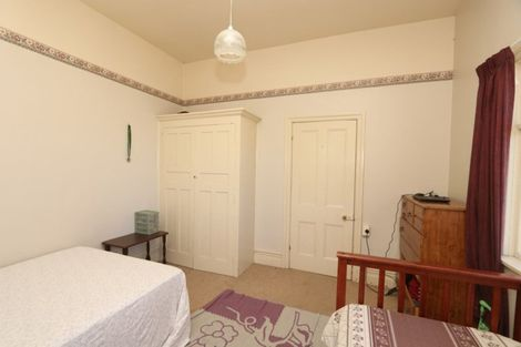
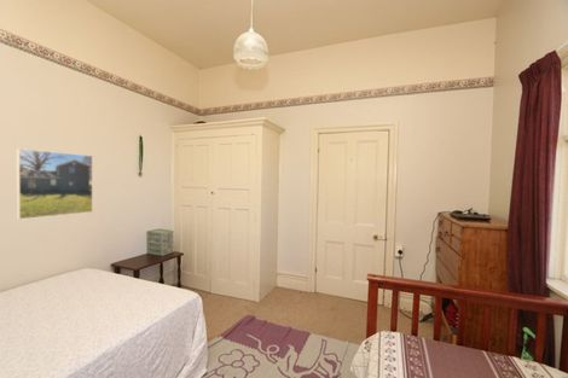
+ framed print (58, 184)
